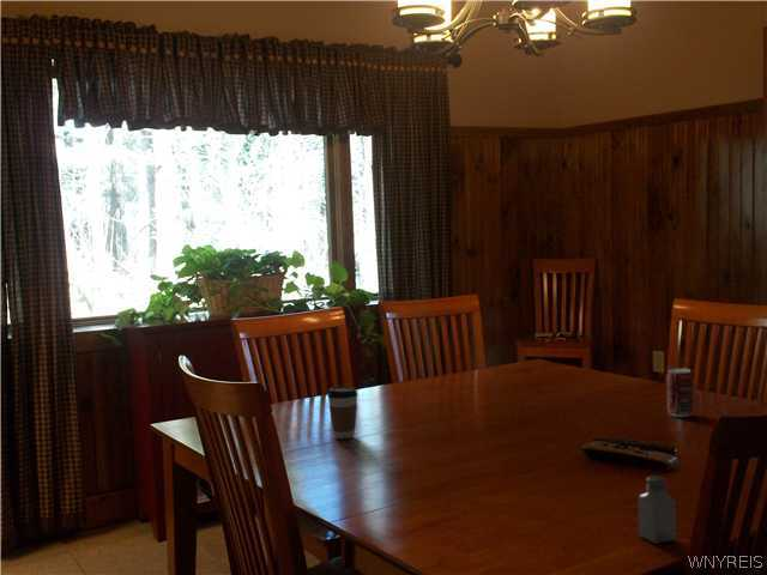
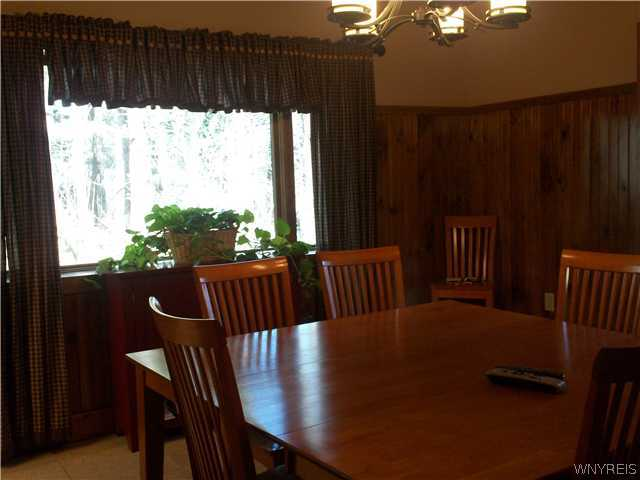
- saltshaker (657, 507)
- beverage can (680, 392)
- coffee cup (343, 412)
